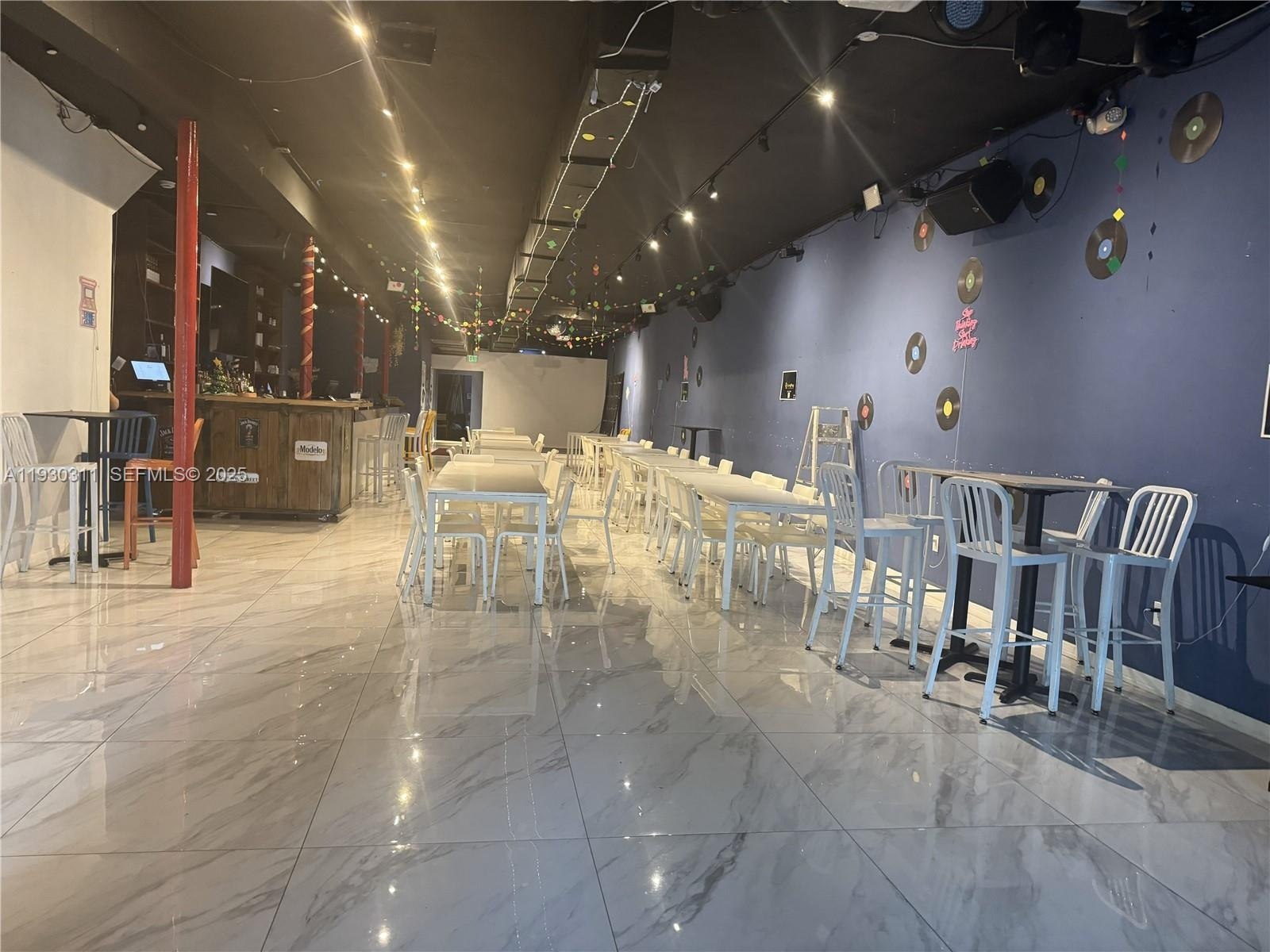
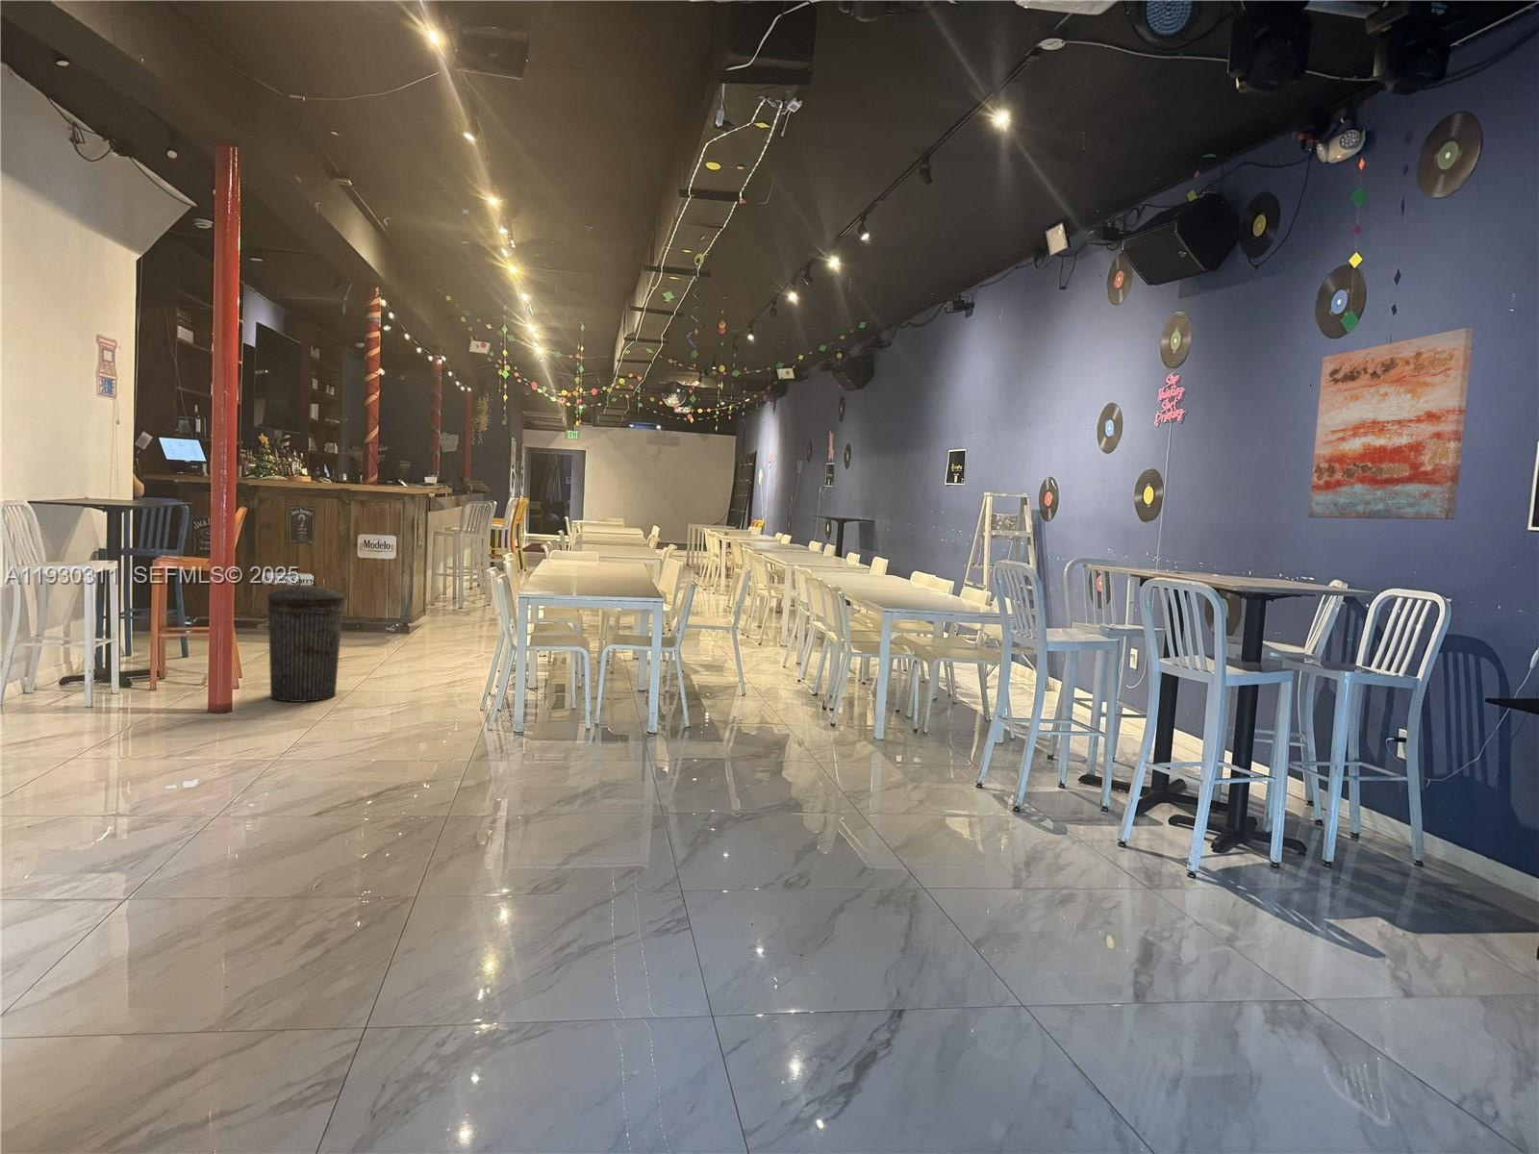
+ wall art (1383, 430)
+ trash can (305, 638)
